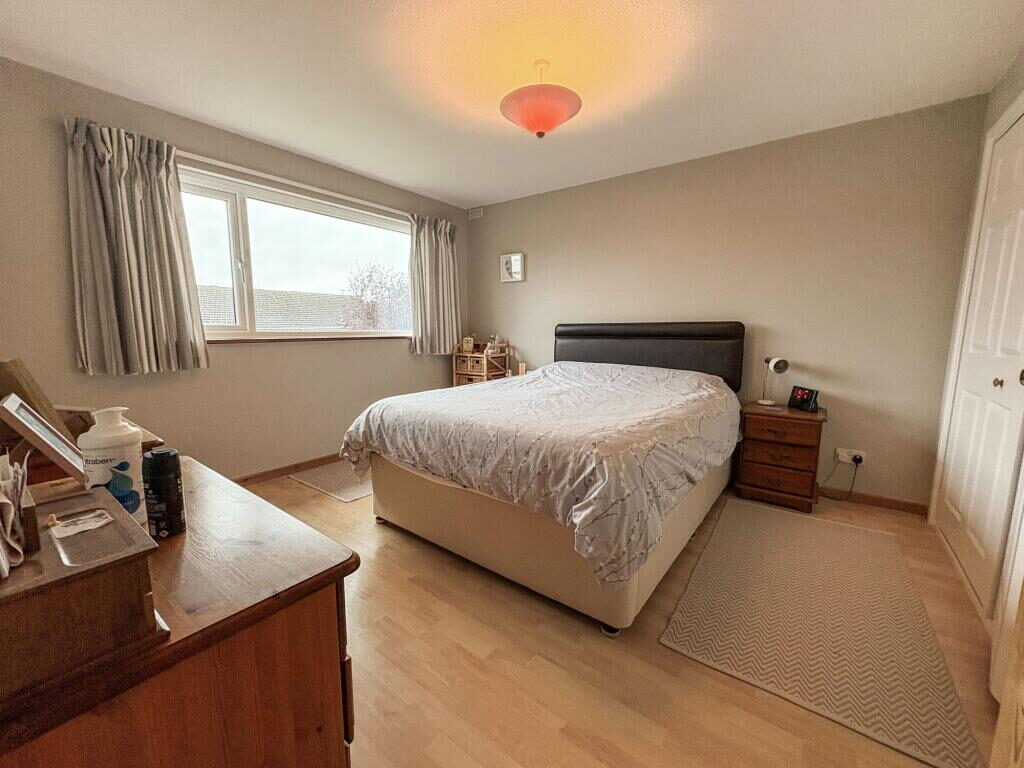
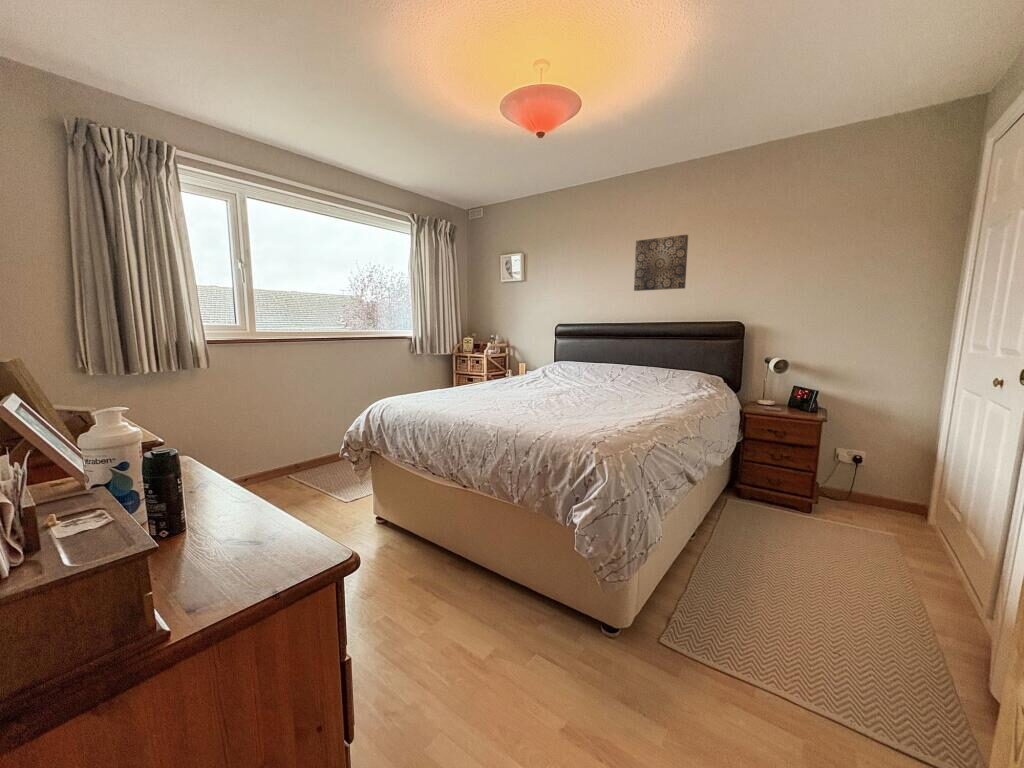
+ wall art (660, 264)
